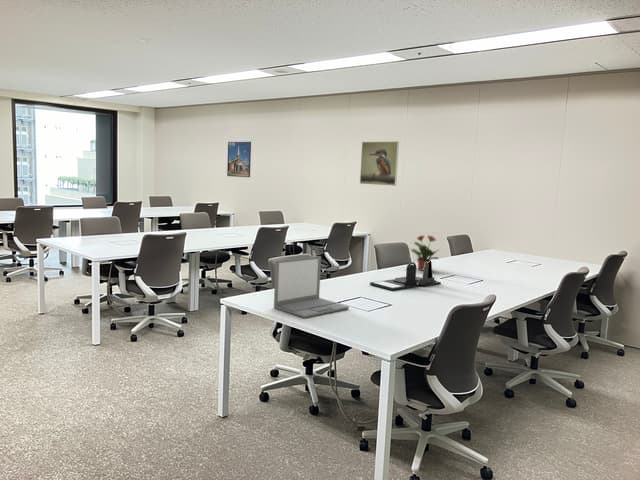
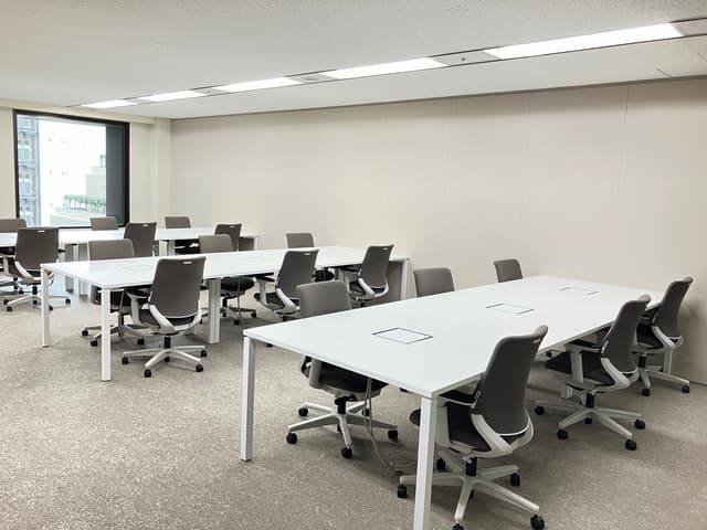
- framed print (238, 159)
- desk organizer (406, 272)
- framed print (378, 163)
- laptop (312, 284)
- potted plant (424, 252)
